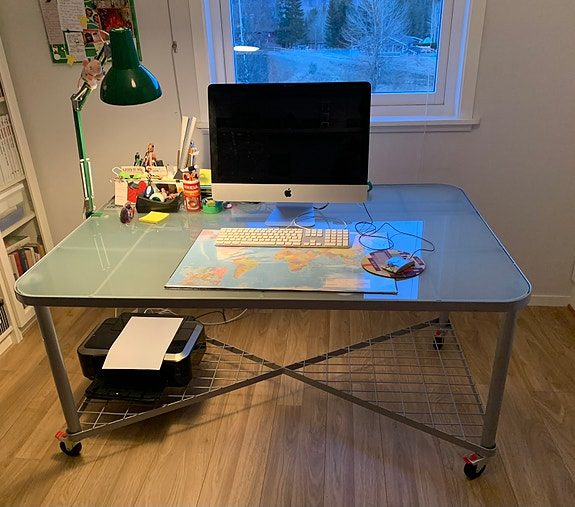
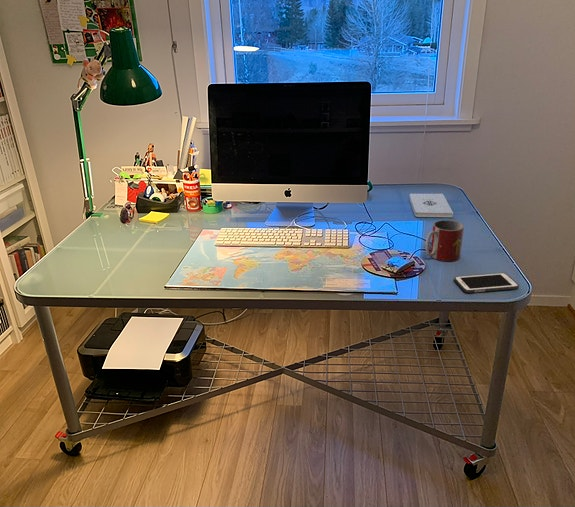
+ notepad (429, 204)
+ cell phone (485, 282)
+ mug (442, 241)
